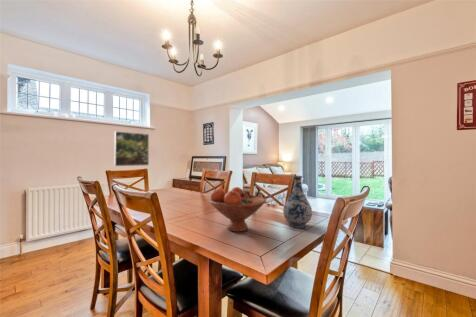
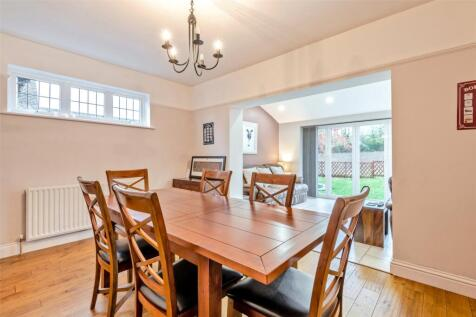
- vase (297, 200)
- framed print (132, 149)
- fruit bowl (237, 208)
